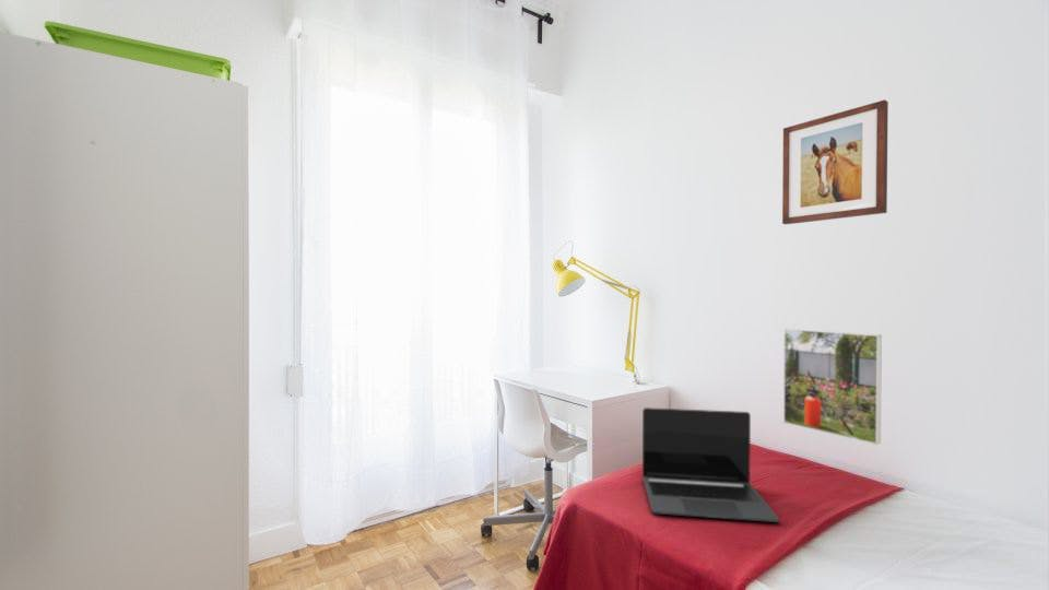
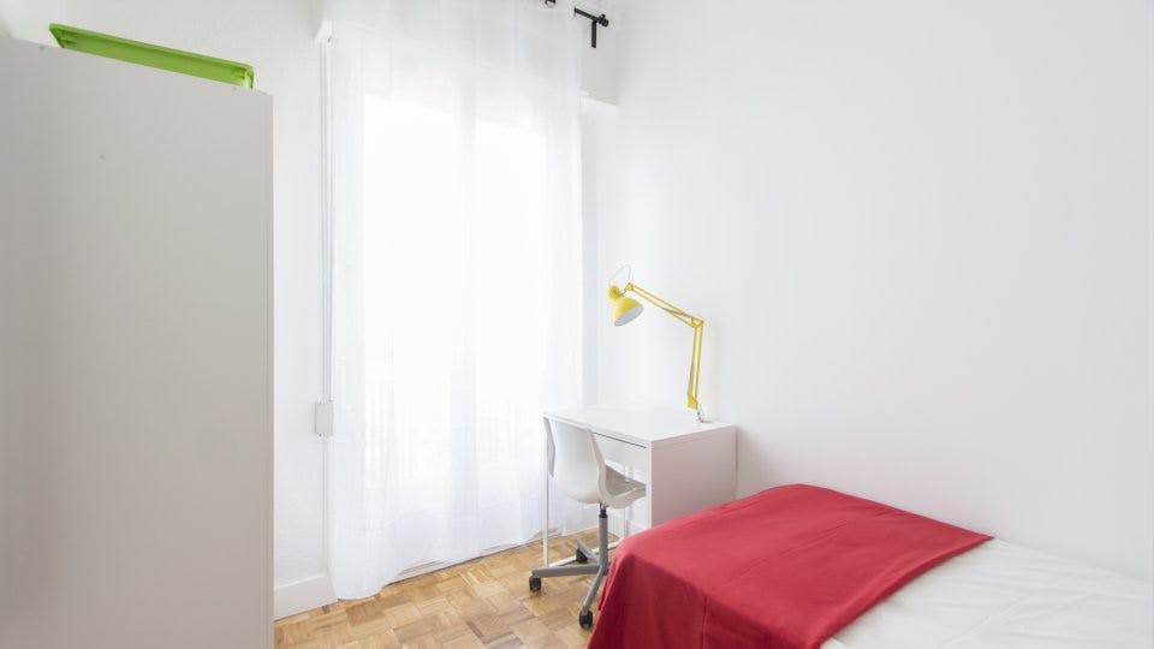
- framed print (828, 381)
- wall art (830, 167)
- laptop (704, 459)
